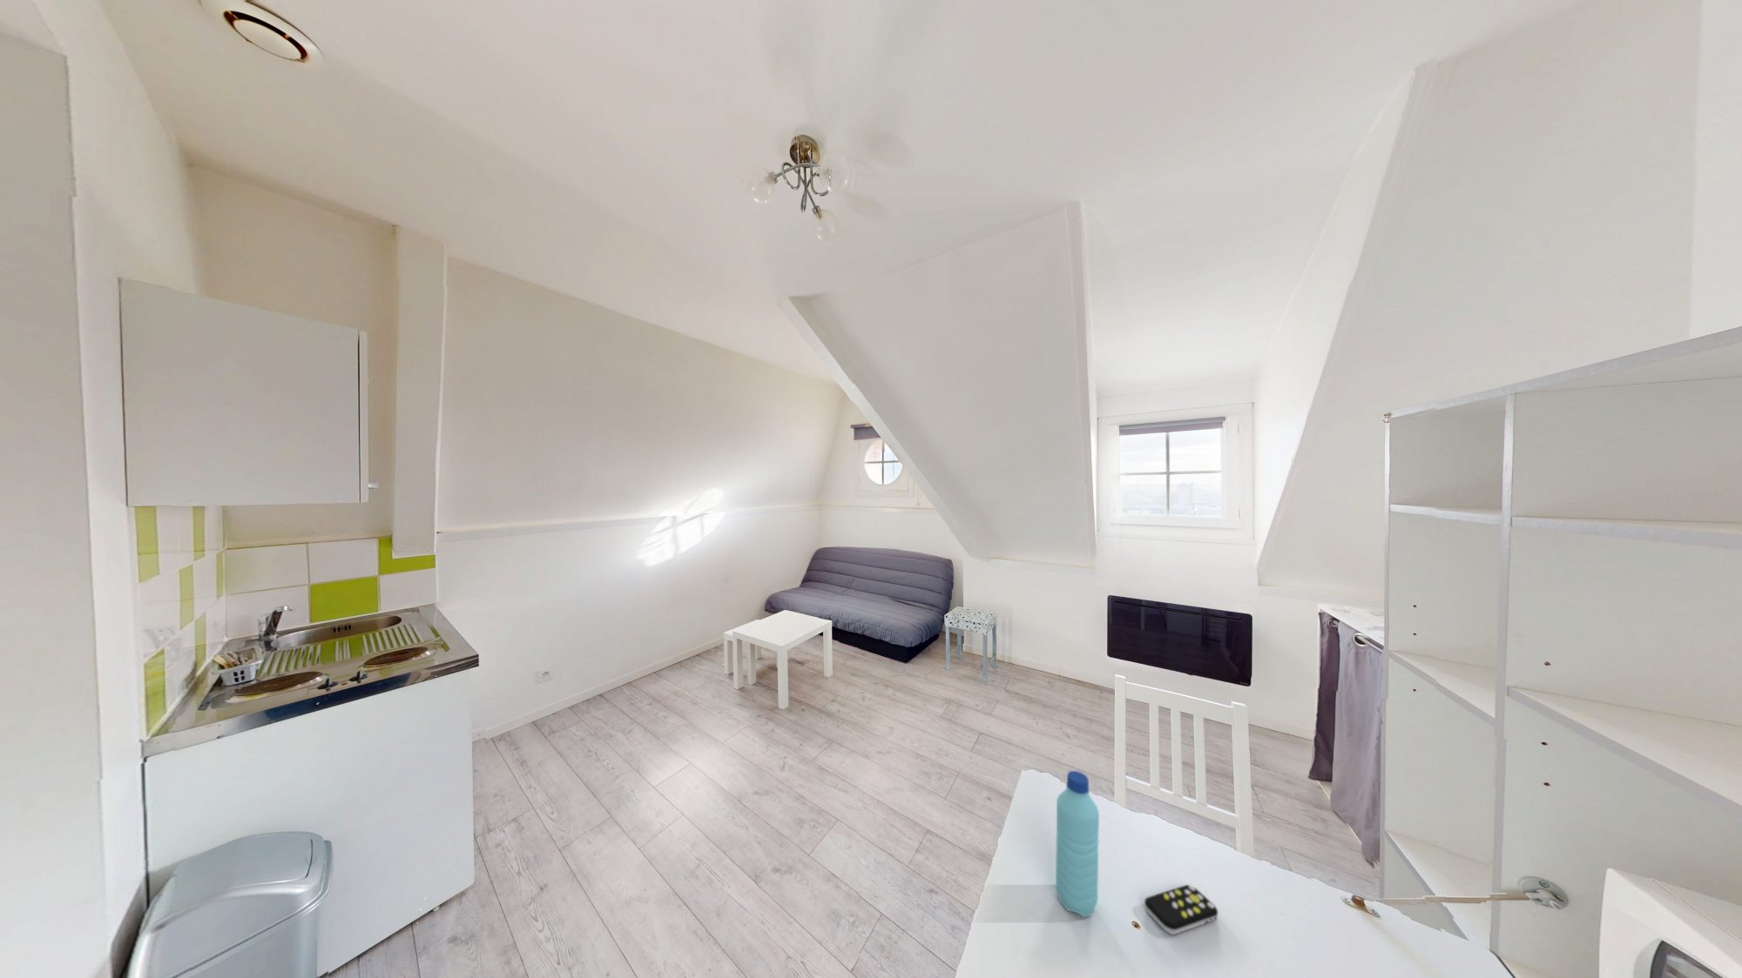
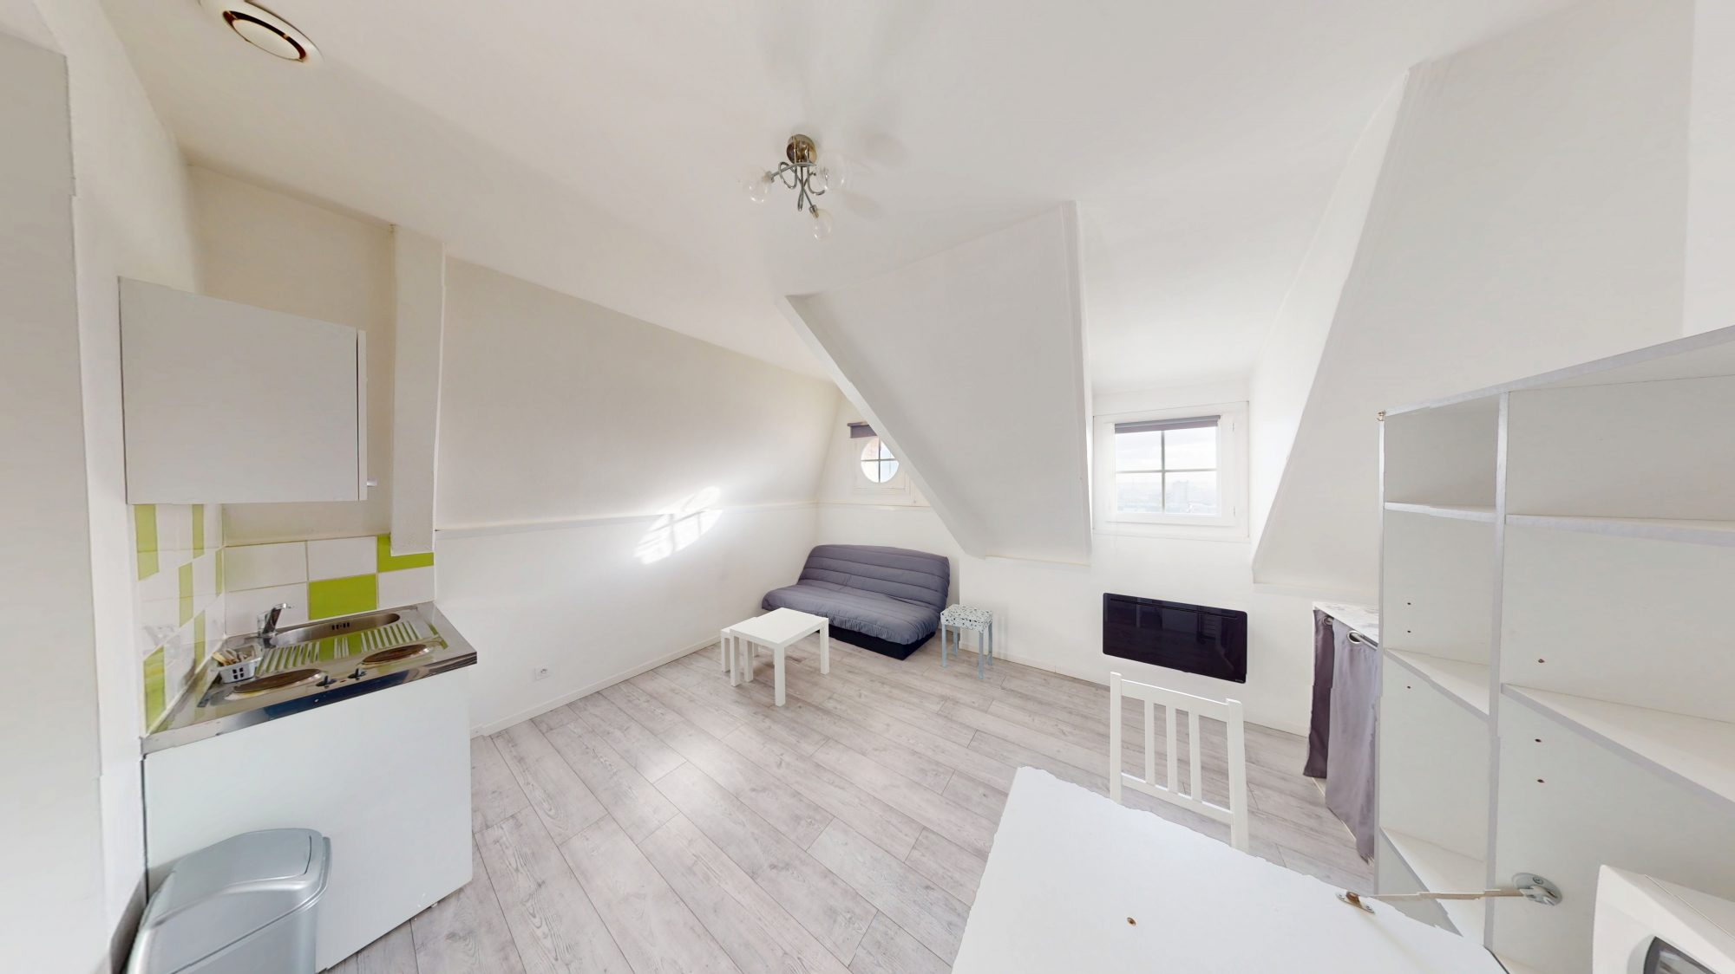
- water bottle (1077, 839)
- remote control (1180, 907)
